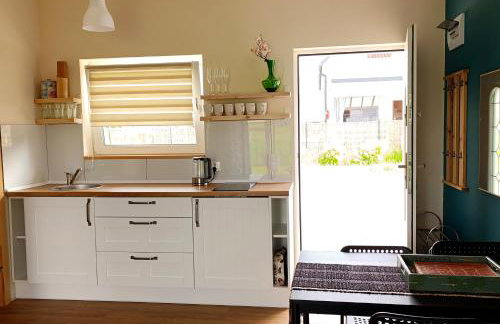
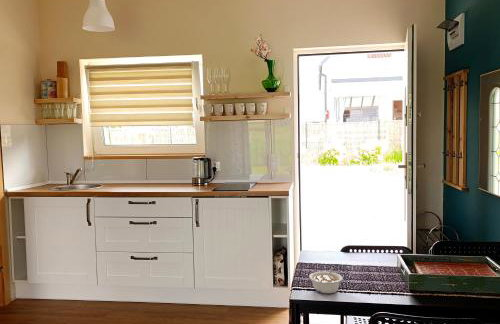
+ legume (325, 281)
